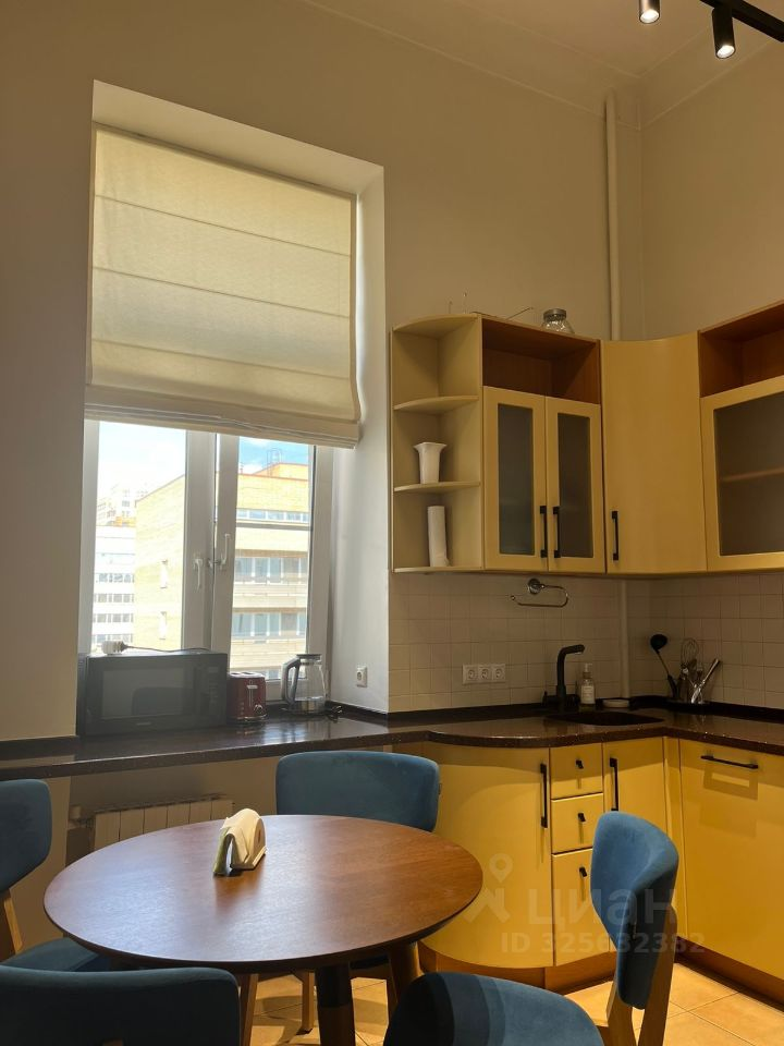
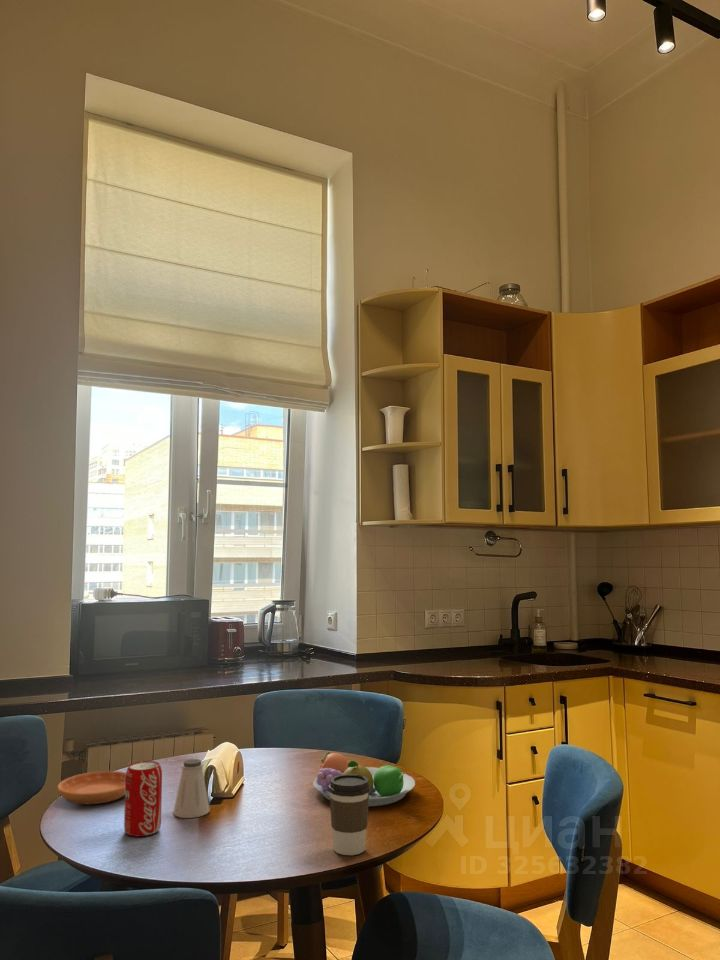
+ saltshaker (191, 786)
+ saucer (96, 788)
+ coffee cup (349, 814)
+ fruit bowl (365, 772)
+ beverage can (143, 797)
